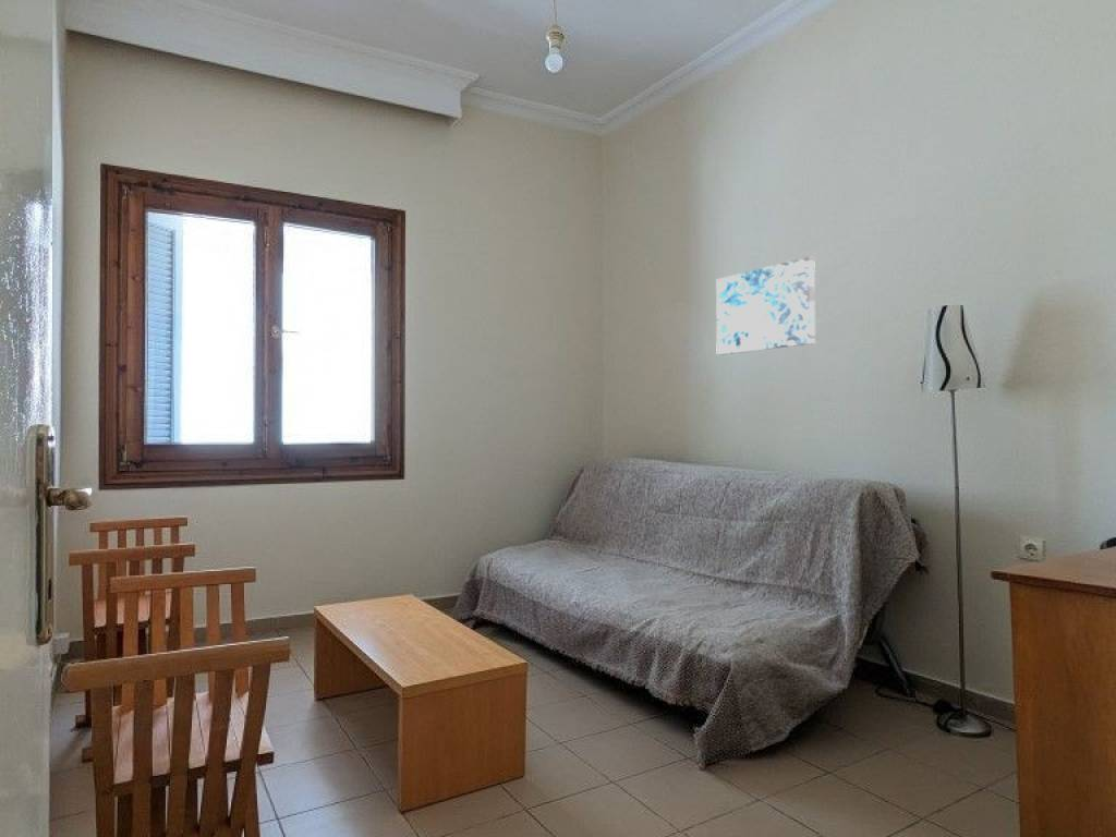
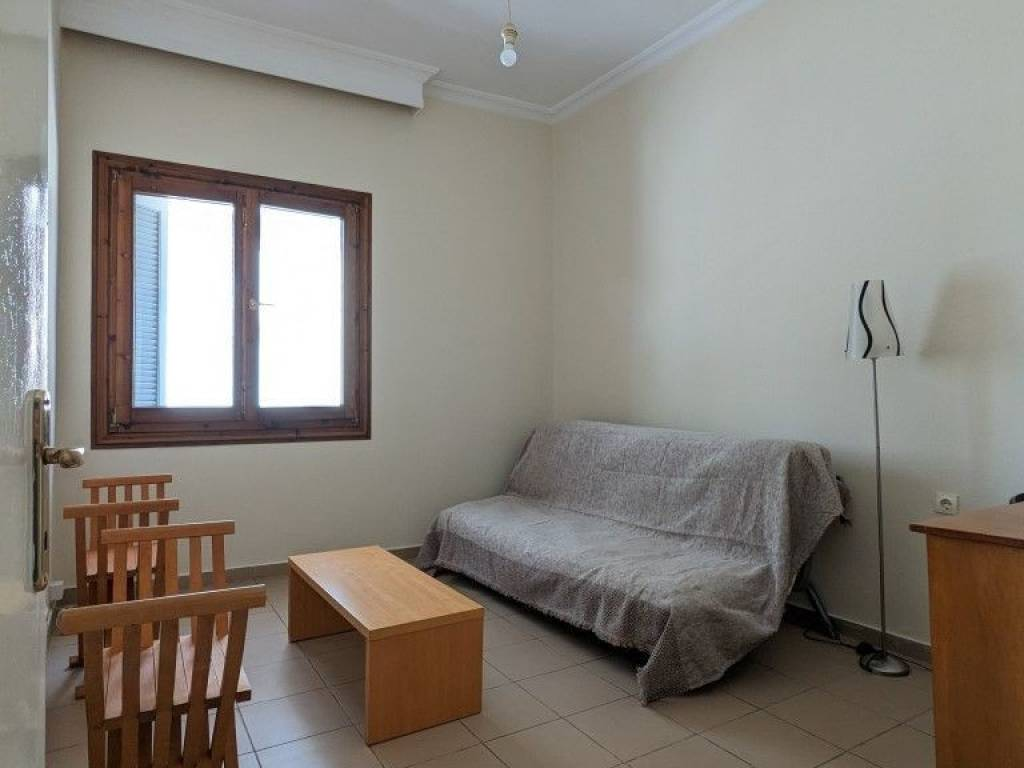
- wall art (762, 308)
